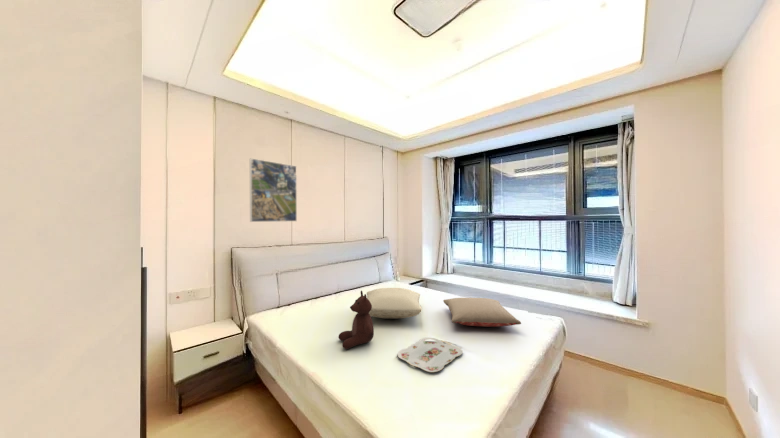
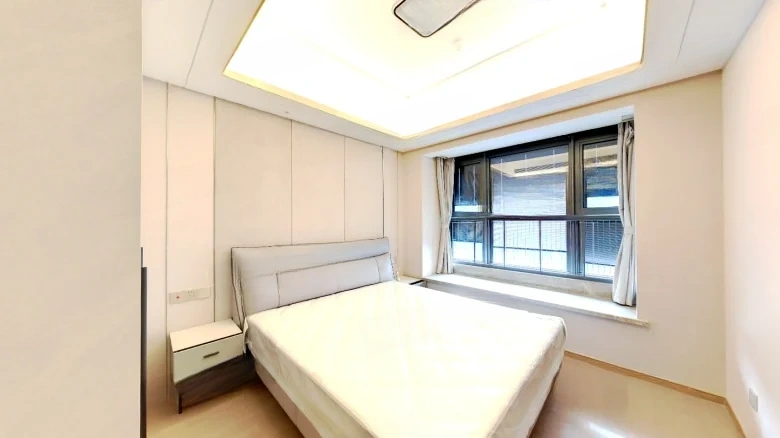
- serving tray (430, 353)
- teddy bear (356, 317)
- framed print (274, 192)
- pillow (477, 310)
- pillow (391, 303)
